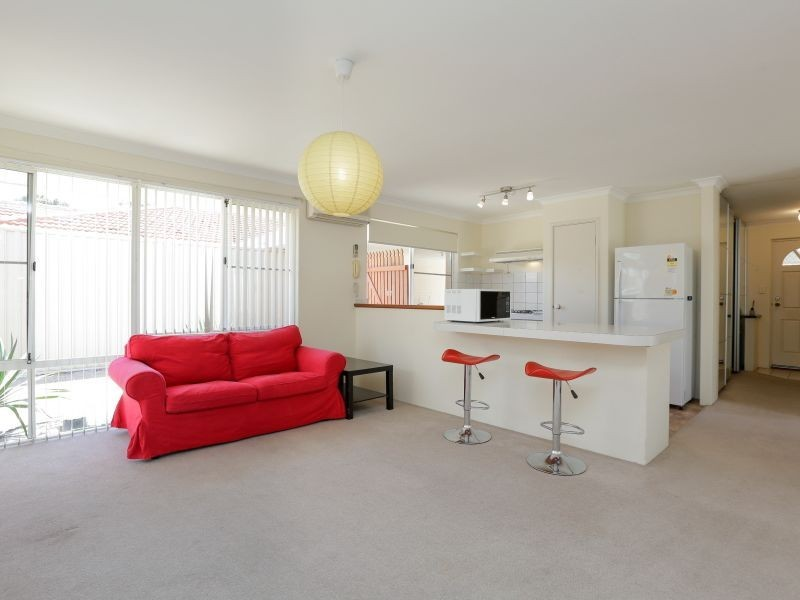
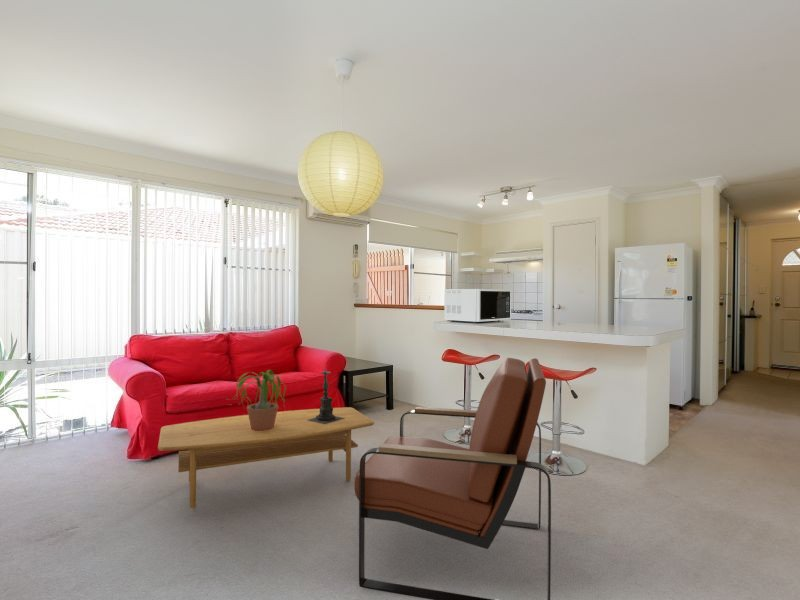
+ coffee table (270, 453)
+ armchair (455, 457)
+ candle holder (325, 391)
+ potted plant (256, 398)
